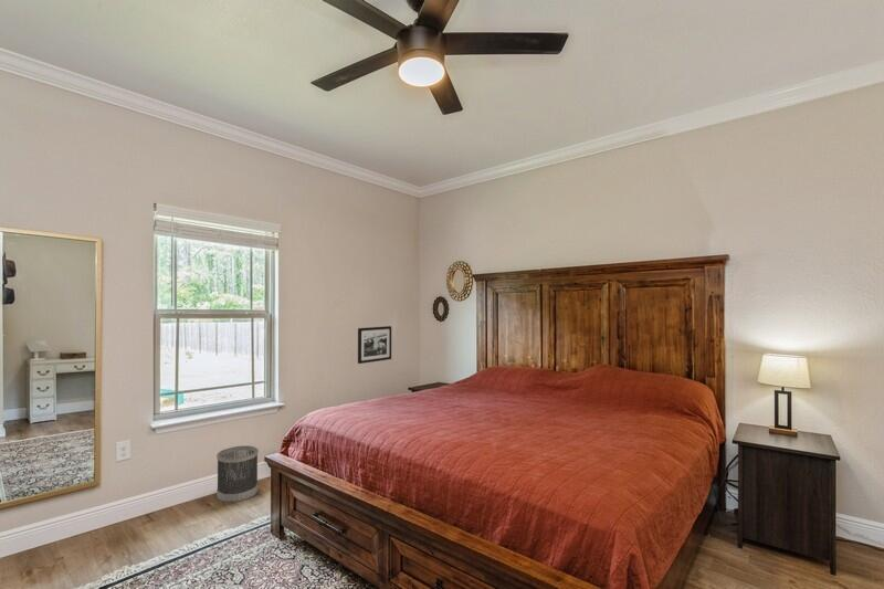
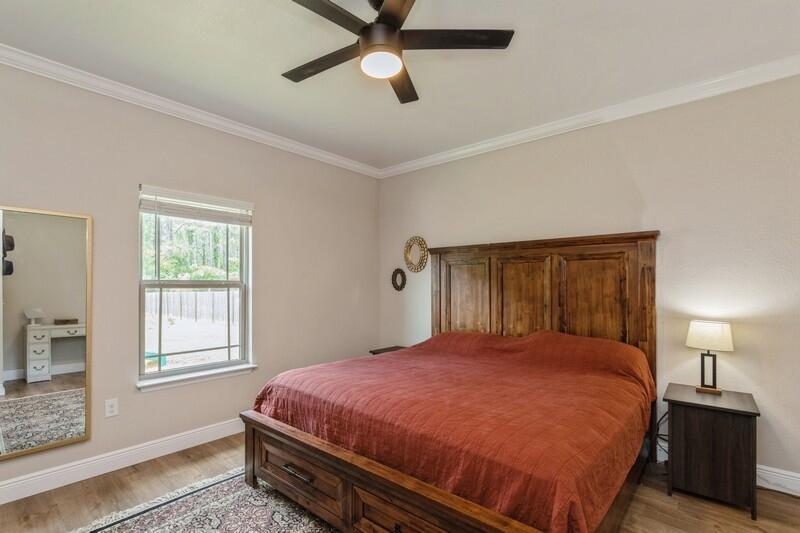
- wastebasket (238, 473)
- picture frame (375, 344)
